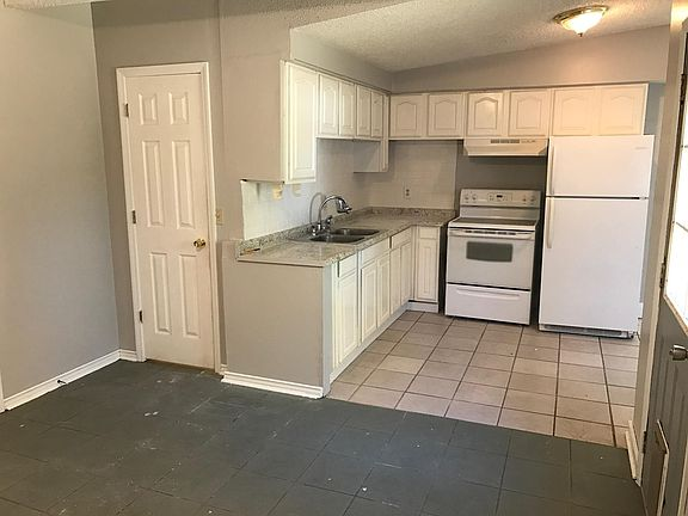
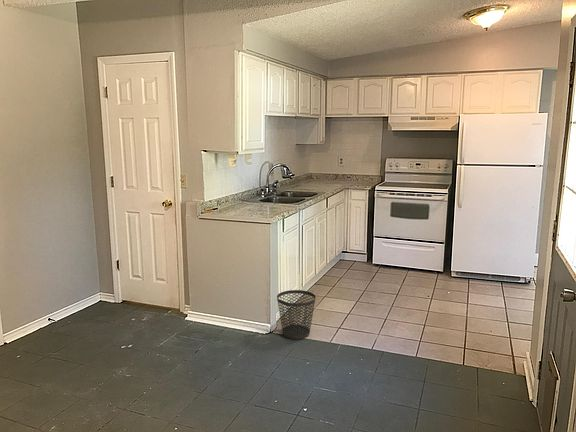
+ wastebasket (295, 315)
